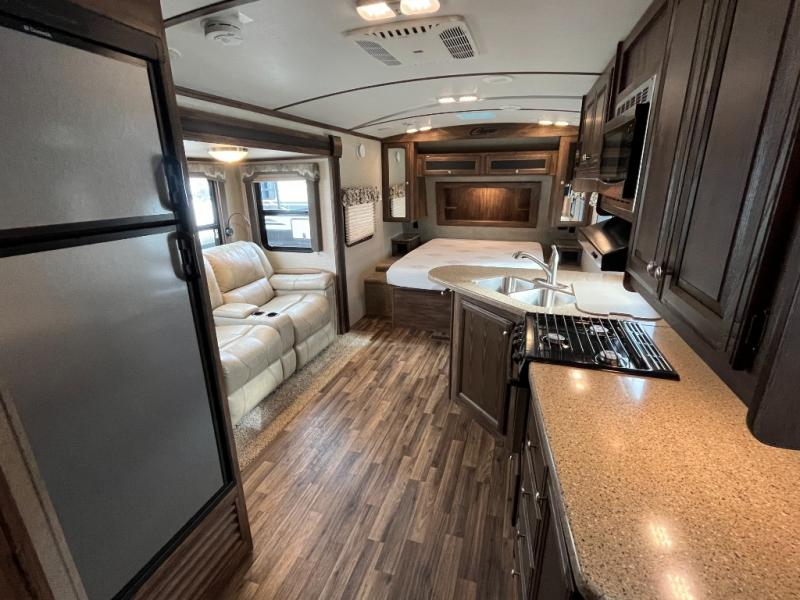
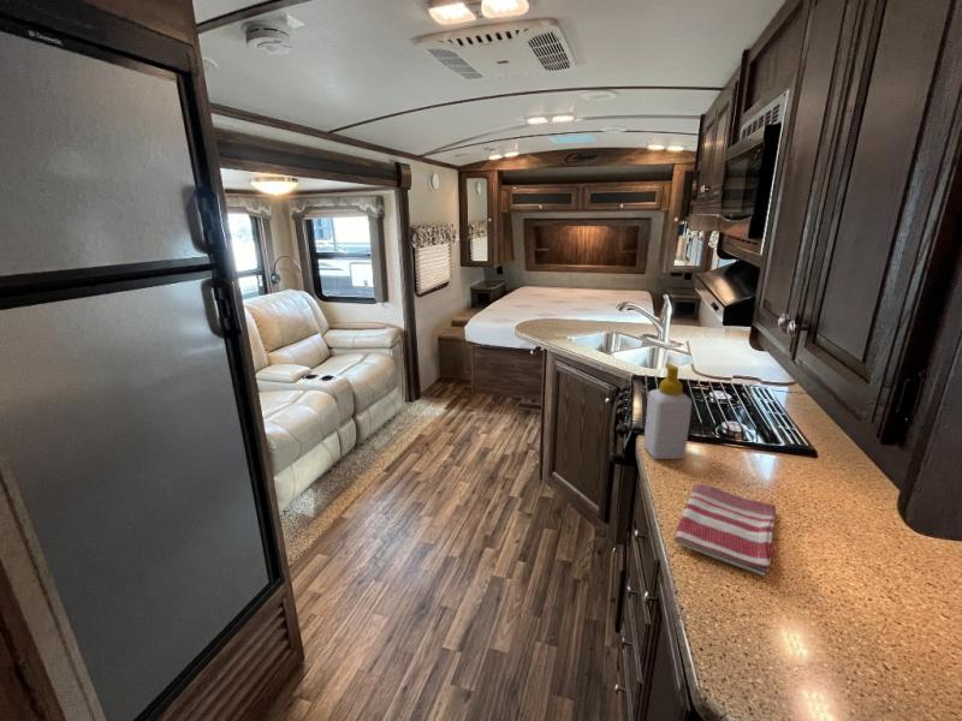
+ soap bottle (667, 411)
+ dish towel (726, 522)
